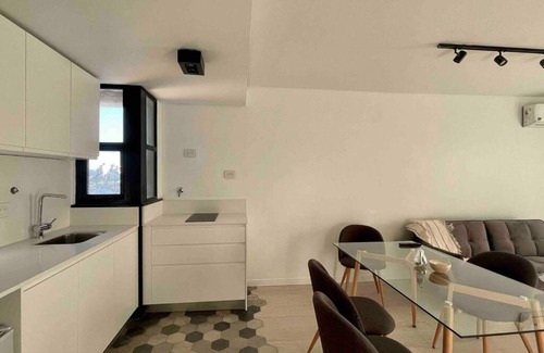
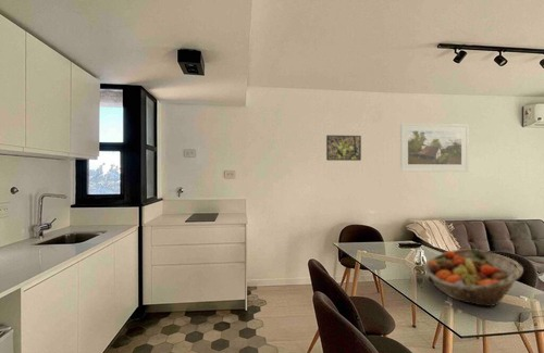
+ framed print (344, 148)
+ fruit basket (468, 273)
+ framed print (434, 148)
